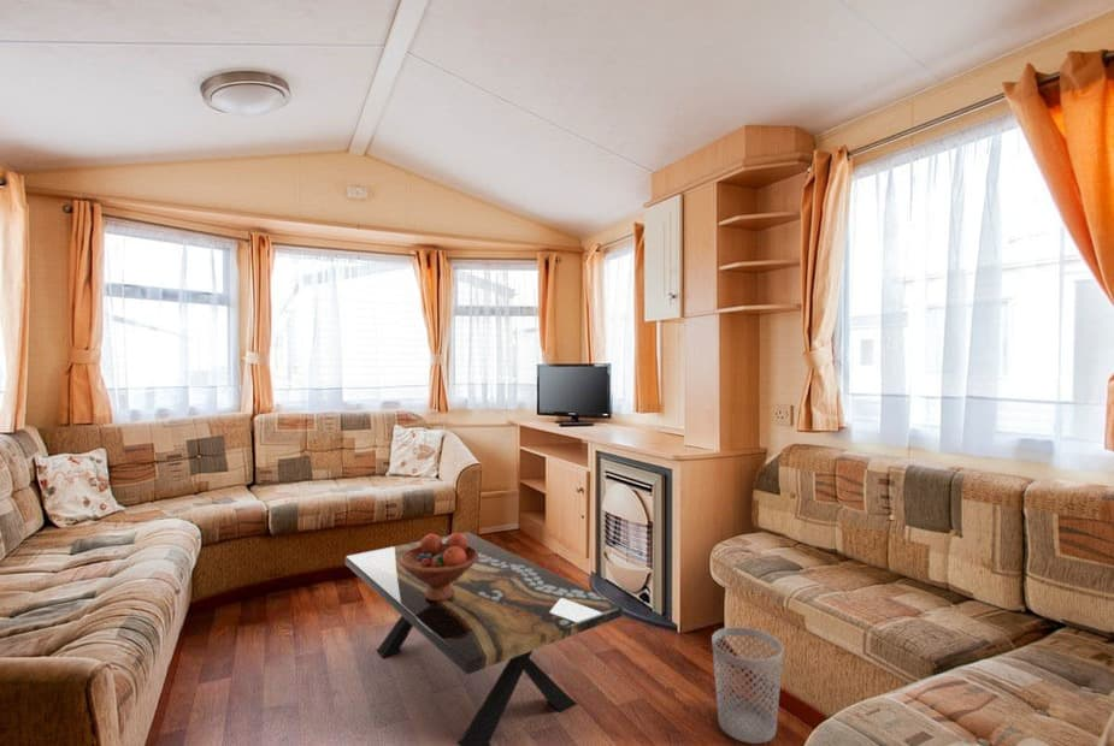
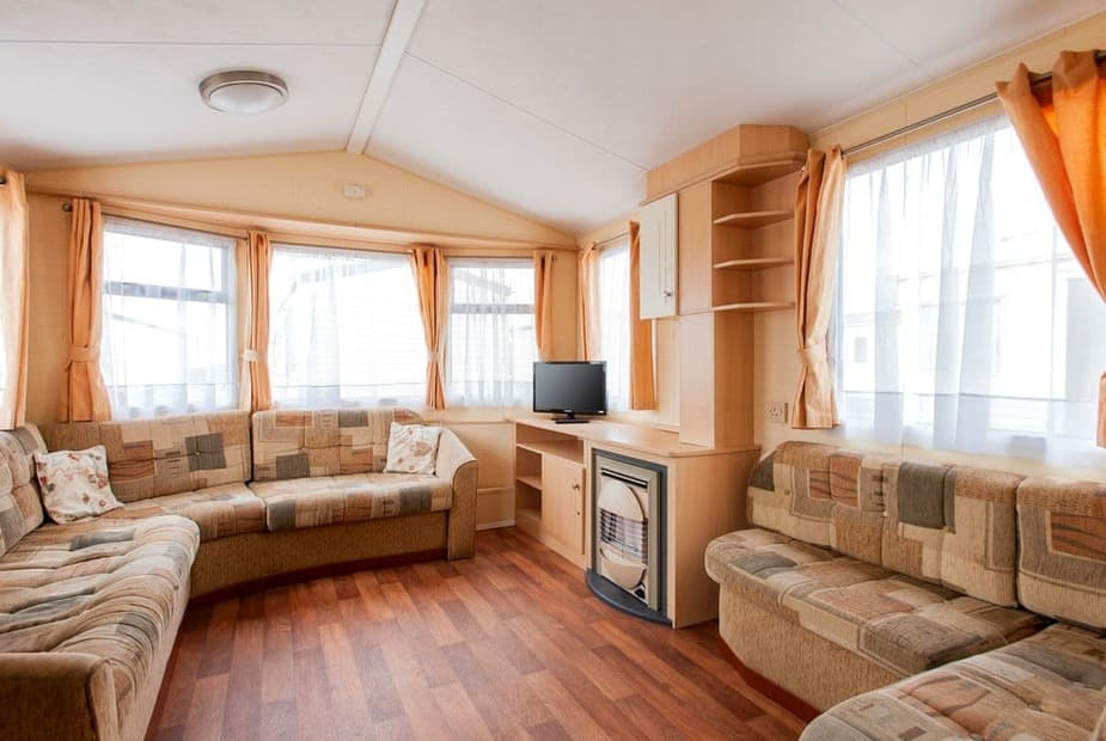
- coffee table (467, 626)
- wastebasket (748, 685)
- fruit bowl (440, 567)
